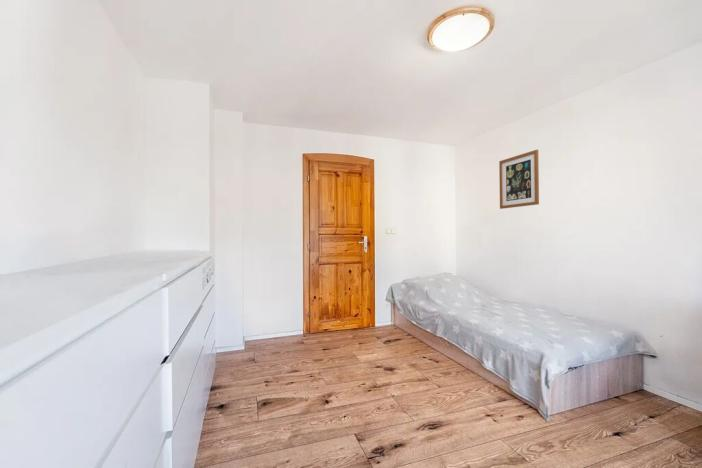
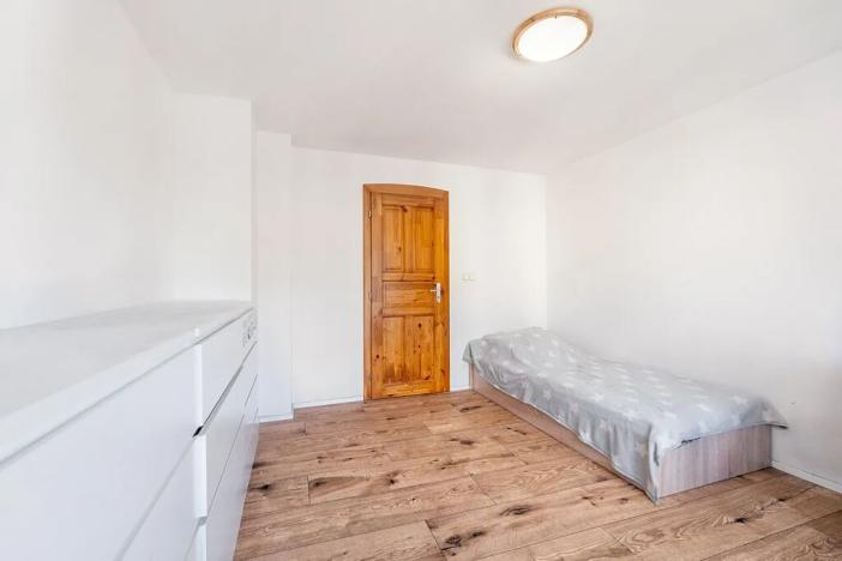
- wall art (517, 181)
